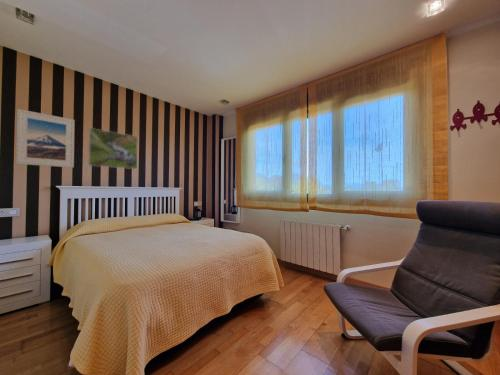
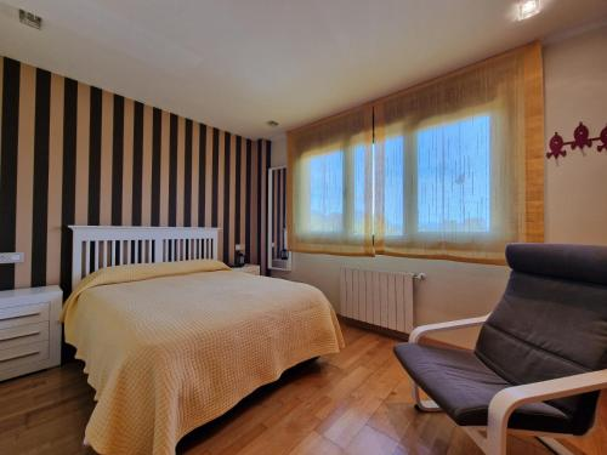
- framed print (47, 140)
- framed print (114, 149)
